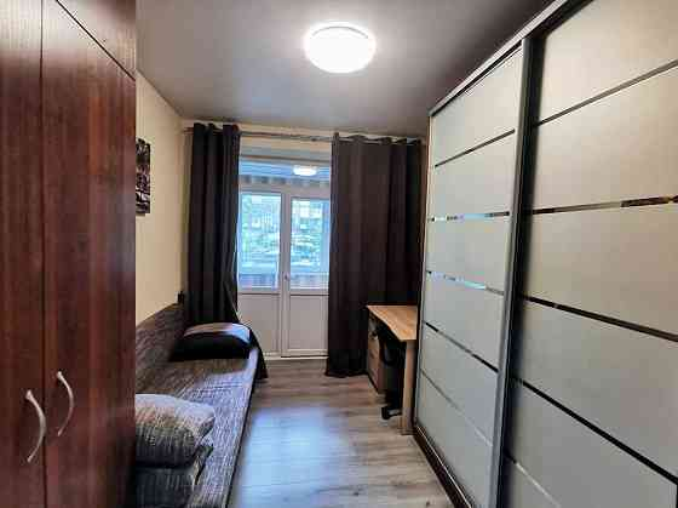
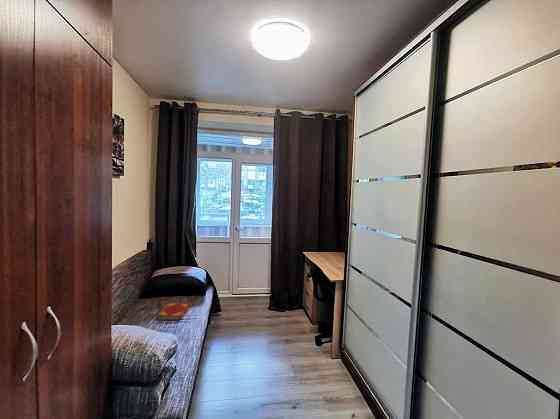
+ hardback book (174, 311)
